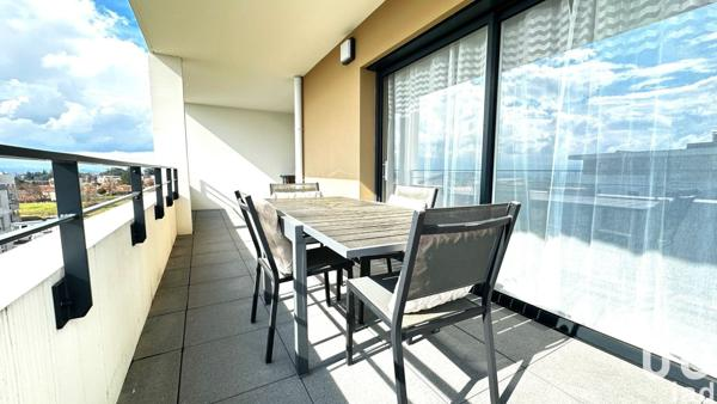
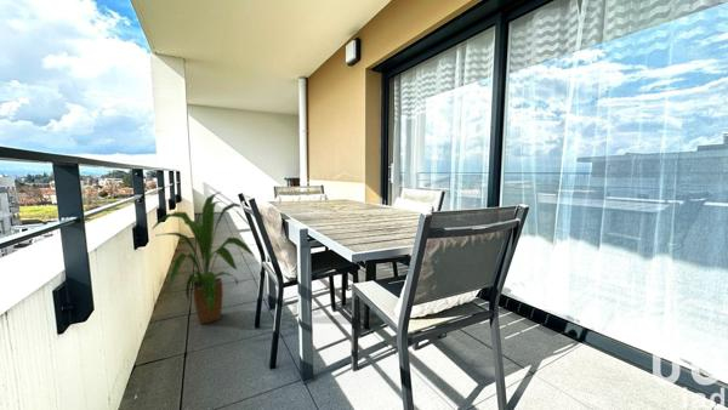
+ house plant (207, 252)
